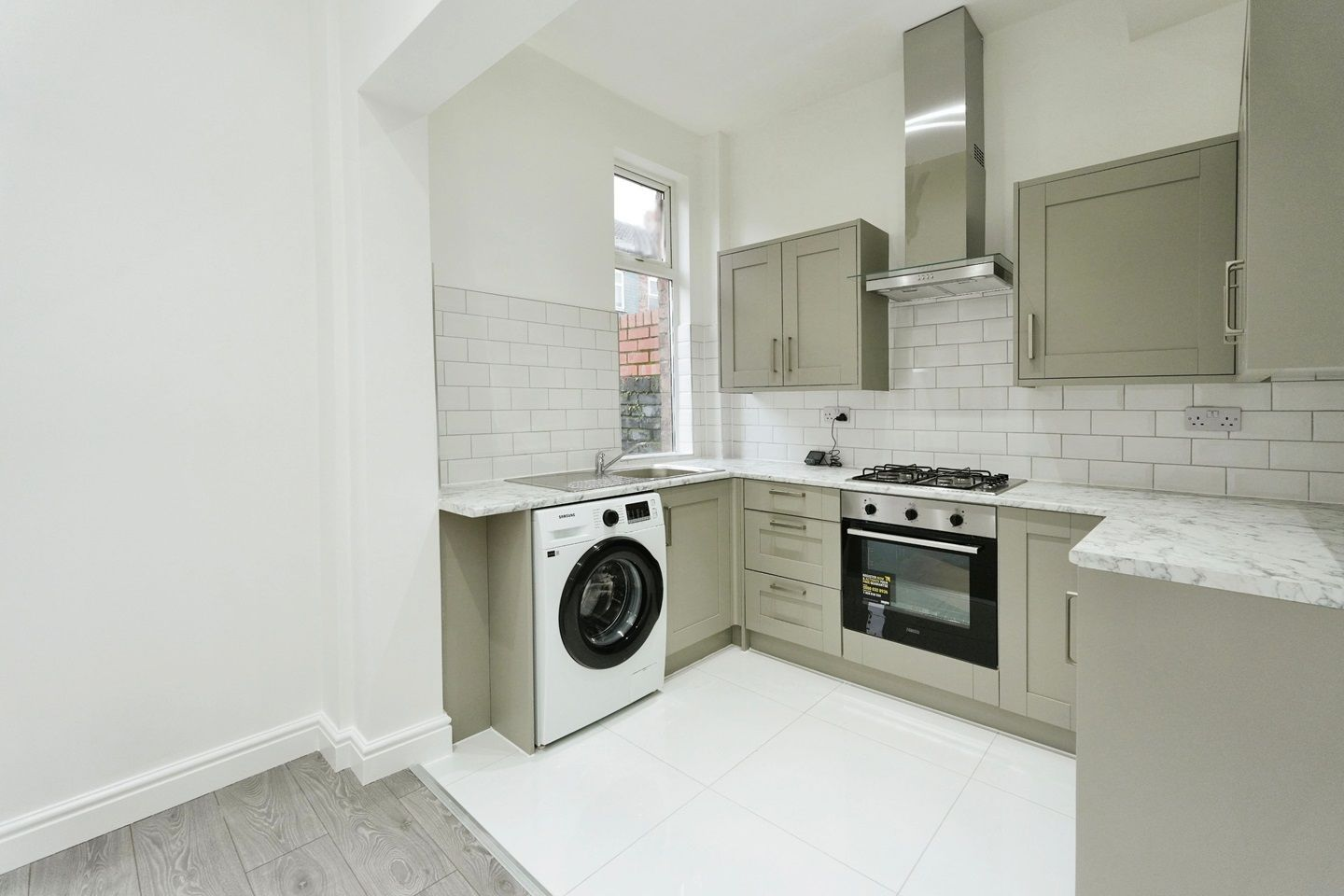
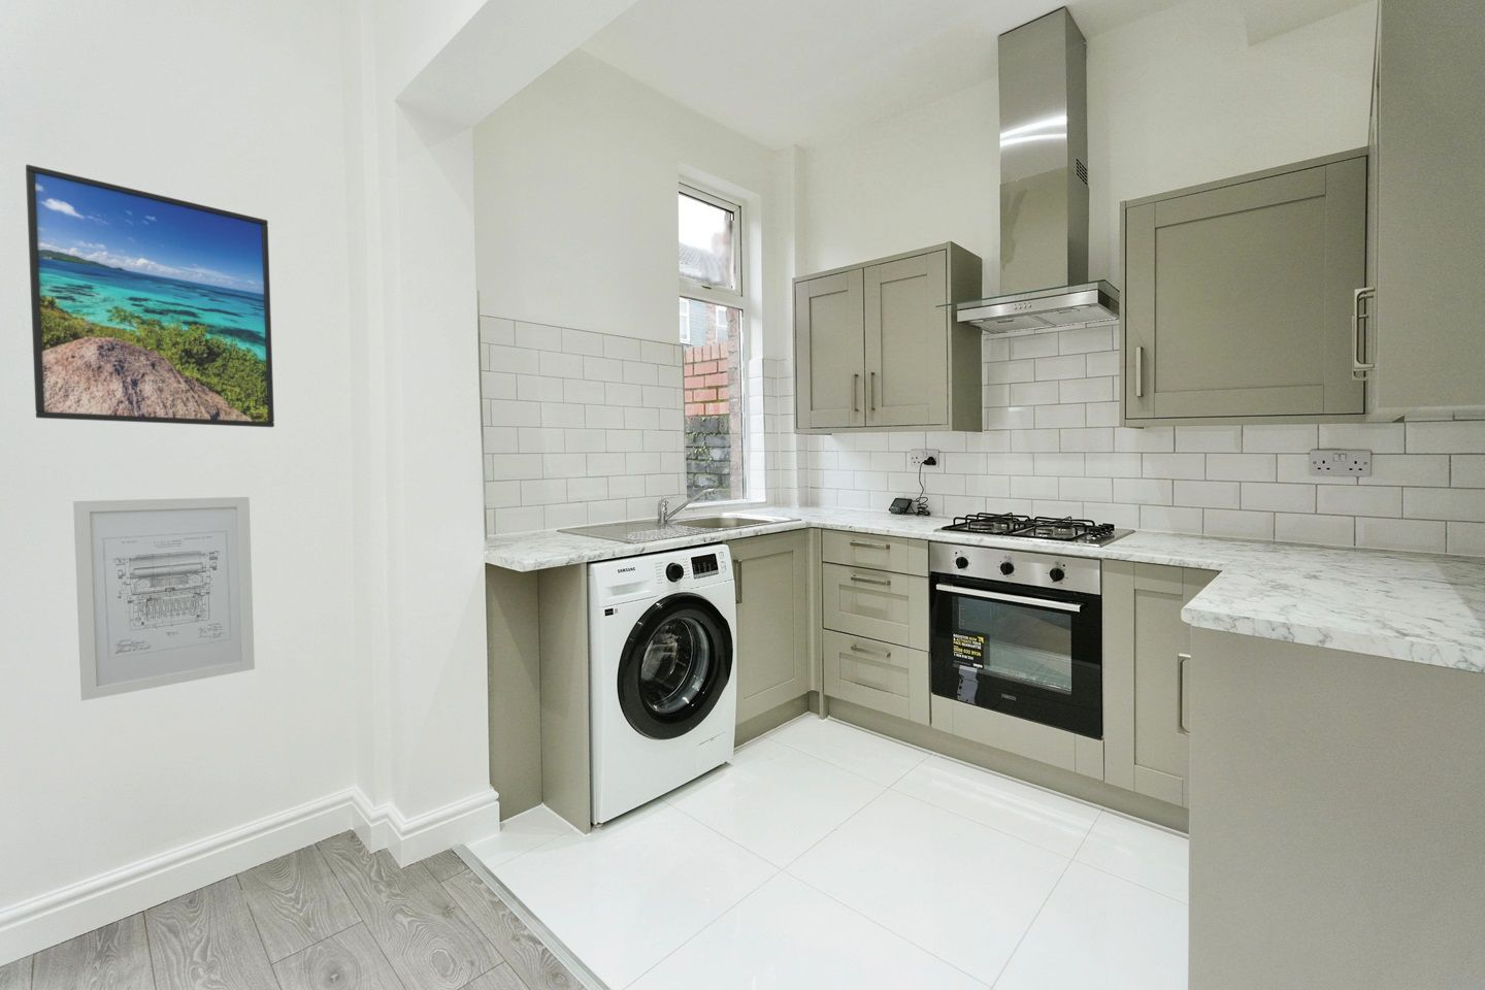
+ wall art (170, 591)
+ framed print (162, 309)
